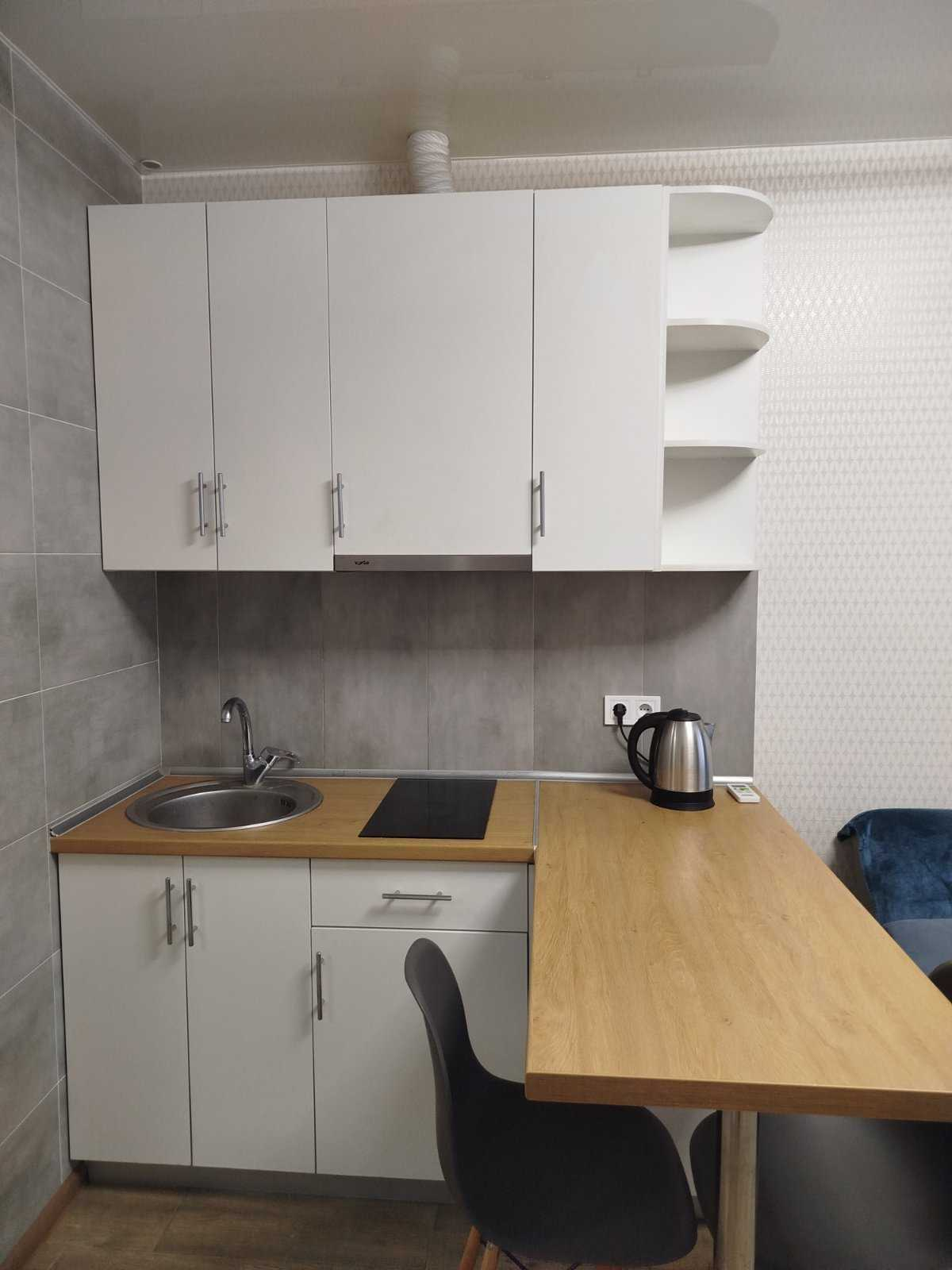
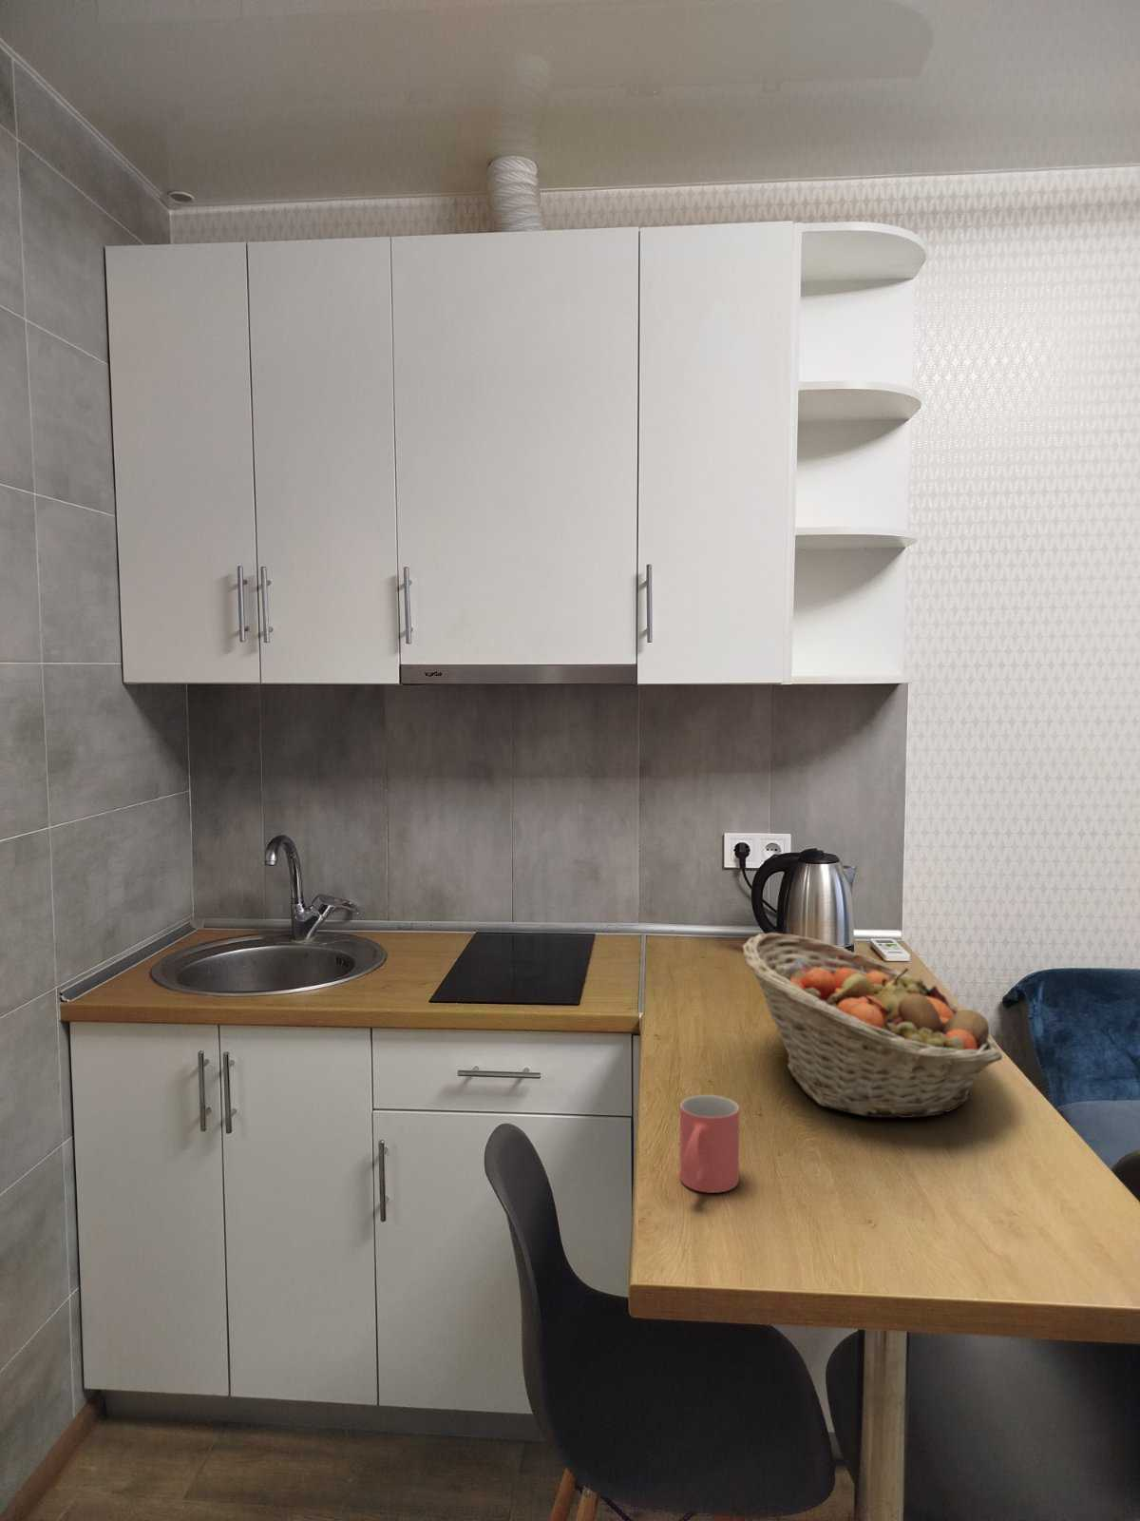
+ mug (704, 1150)
+ fruit basket (865, 1014)
